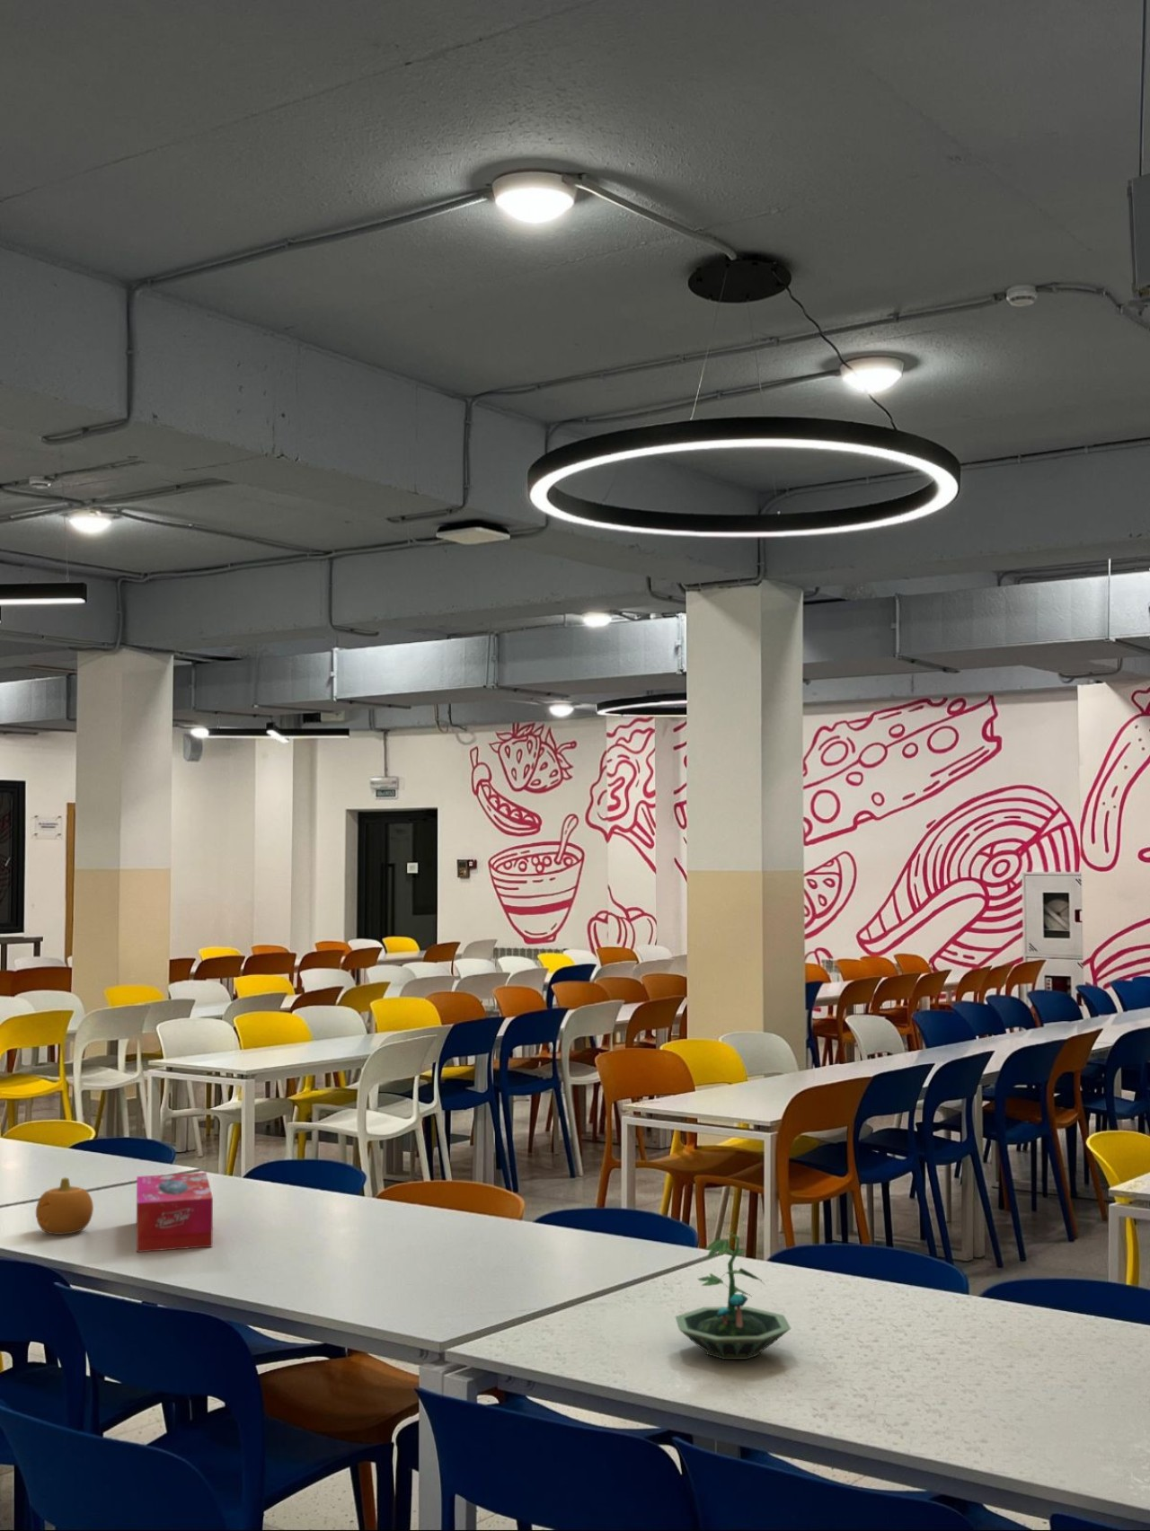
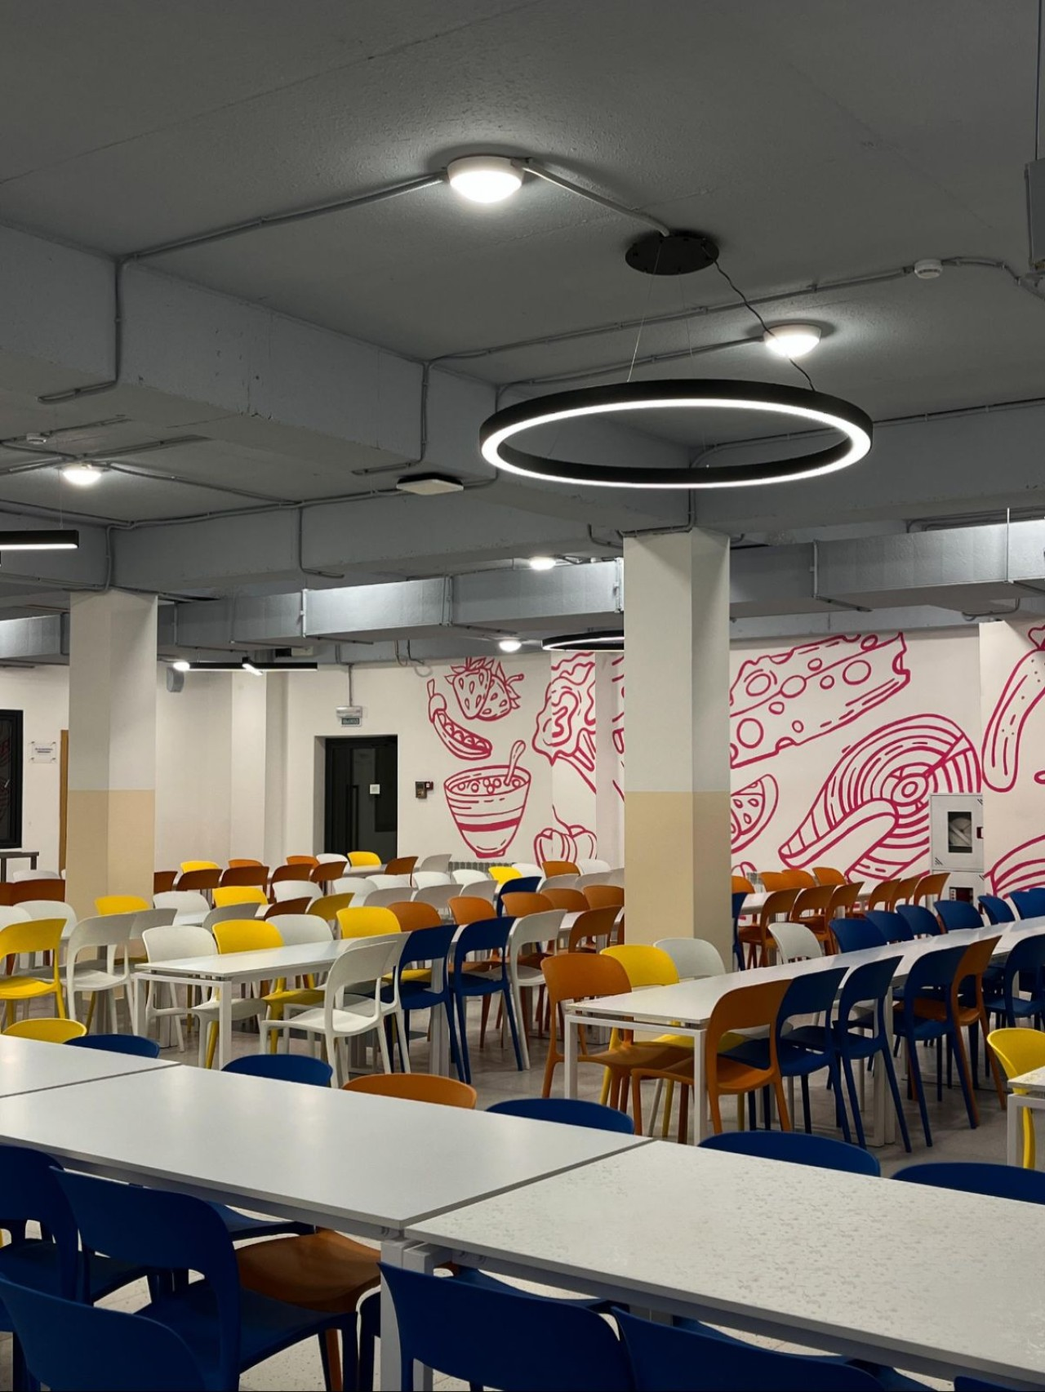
- fruit (65, 1204)
- tissue box (173, 1210)
- terrarium (731, 1257)
